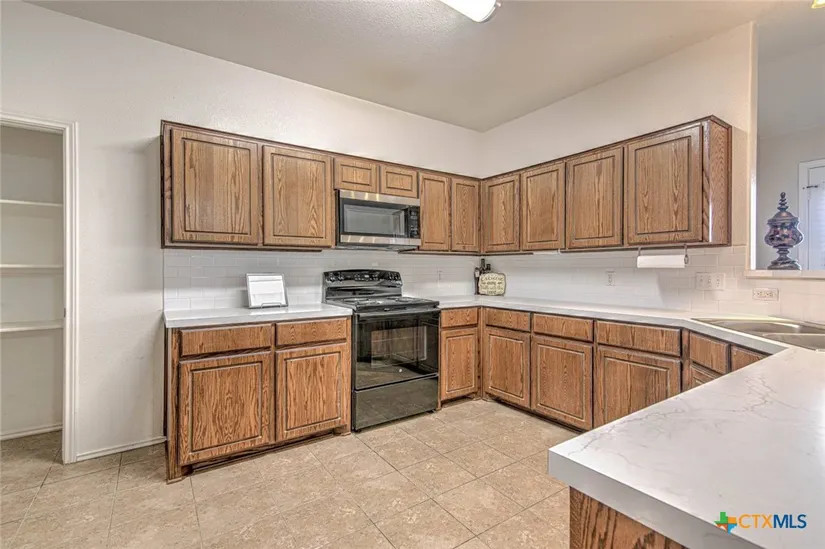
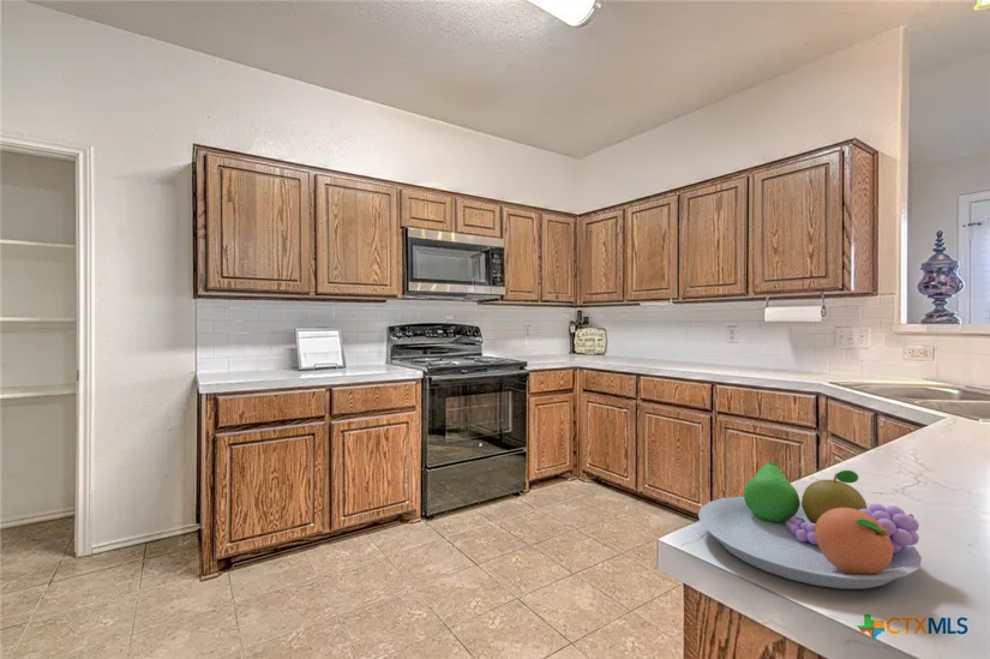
+ fruit bowl (798, 509)
